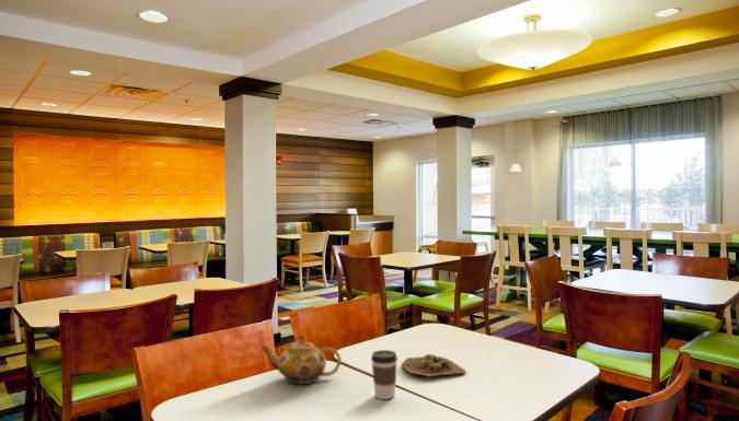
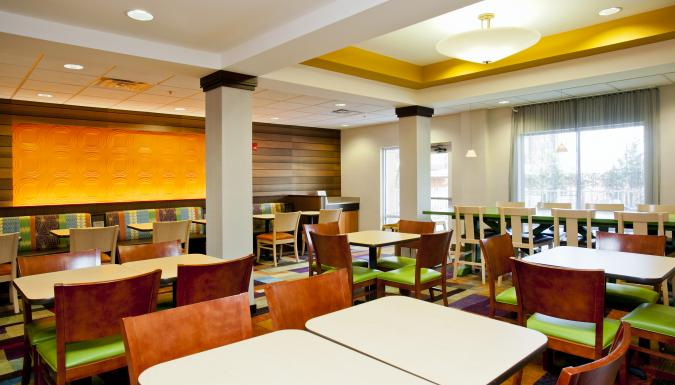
- succulent plant (429, 361)
- teapot (301, 358)
- coffee cup (384, 374)
